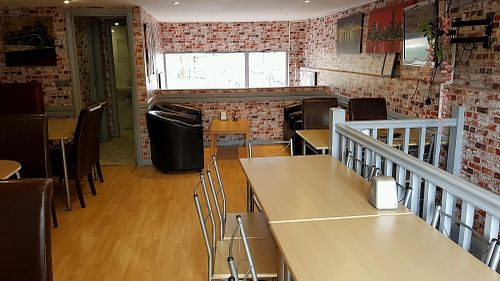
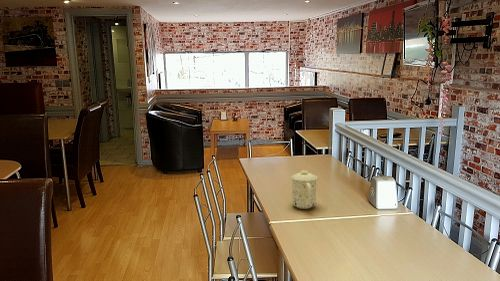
+ mug (304, 189)
